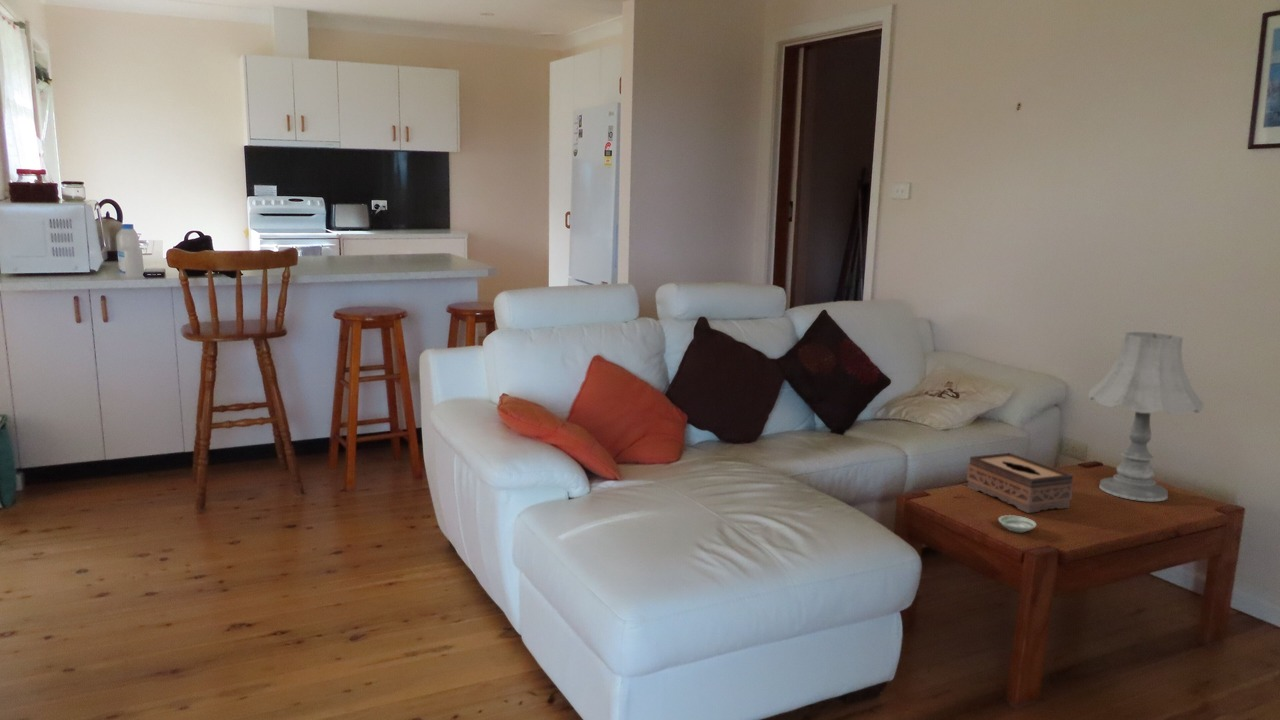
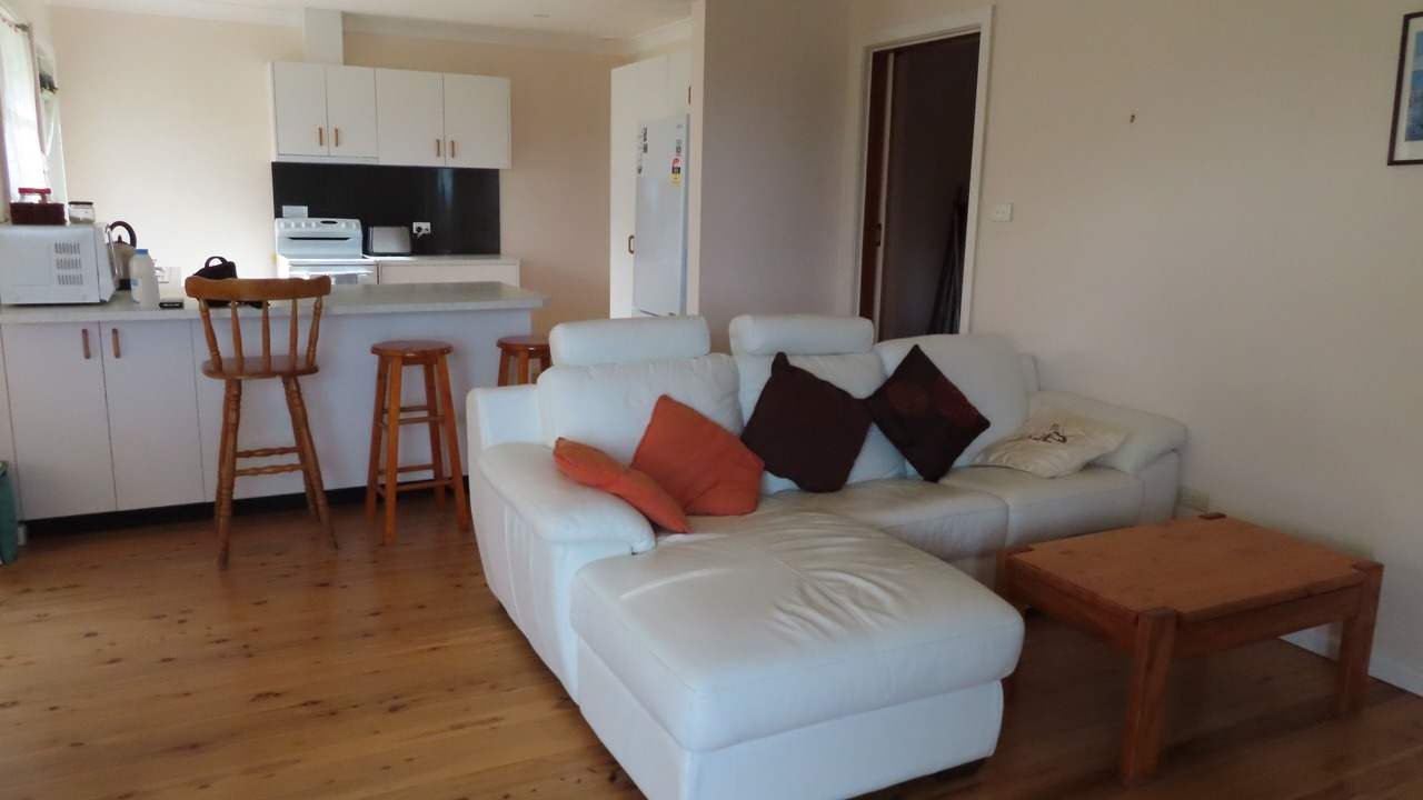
- tissue box (1018, 481)
- table lamp (1141, 414)
- saucer (1016, 525)
